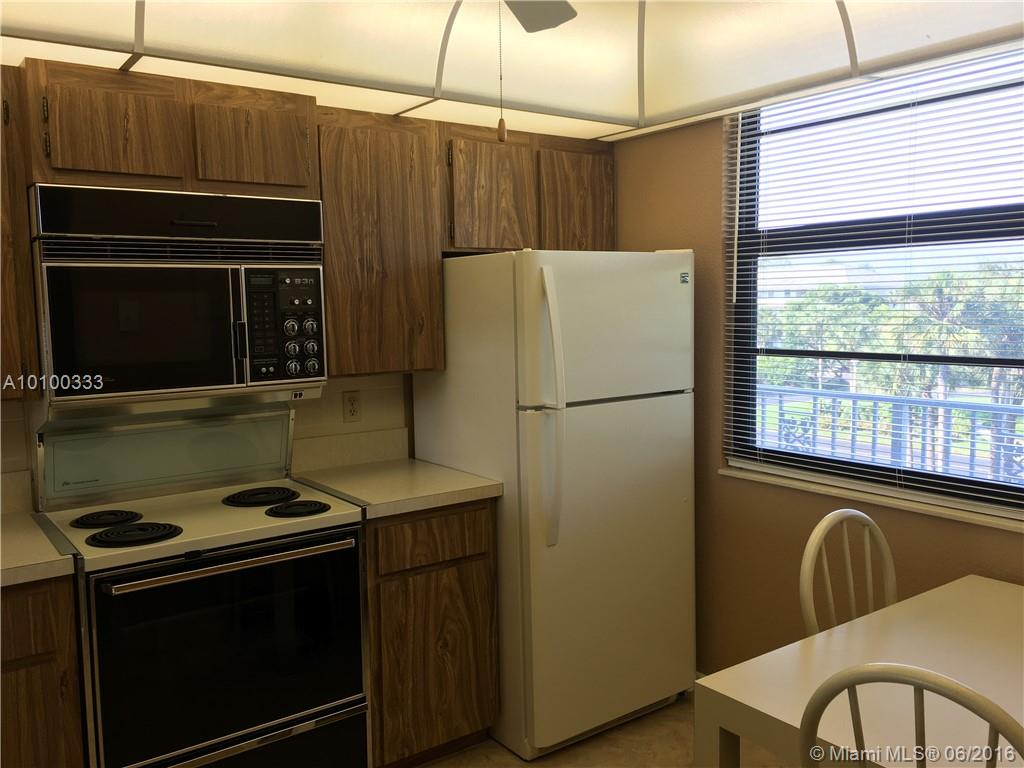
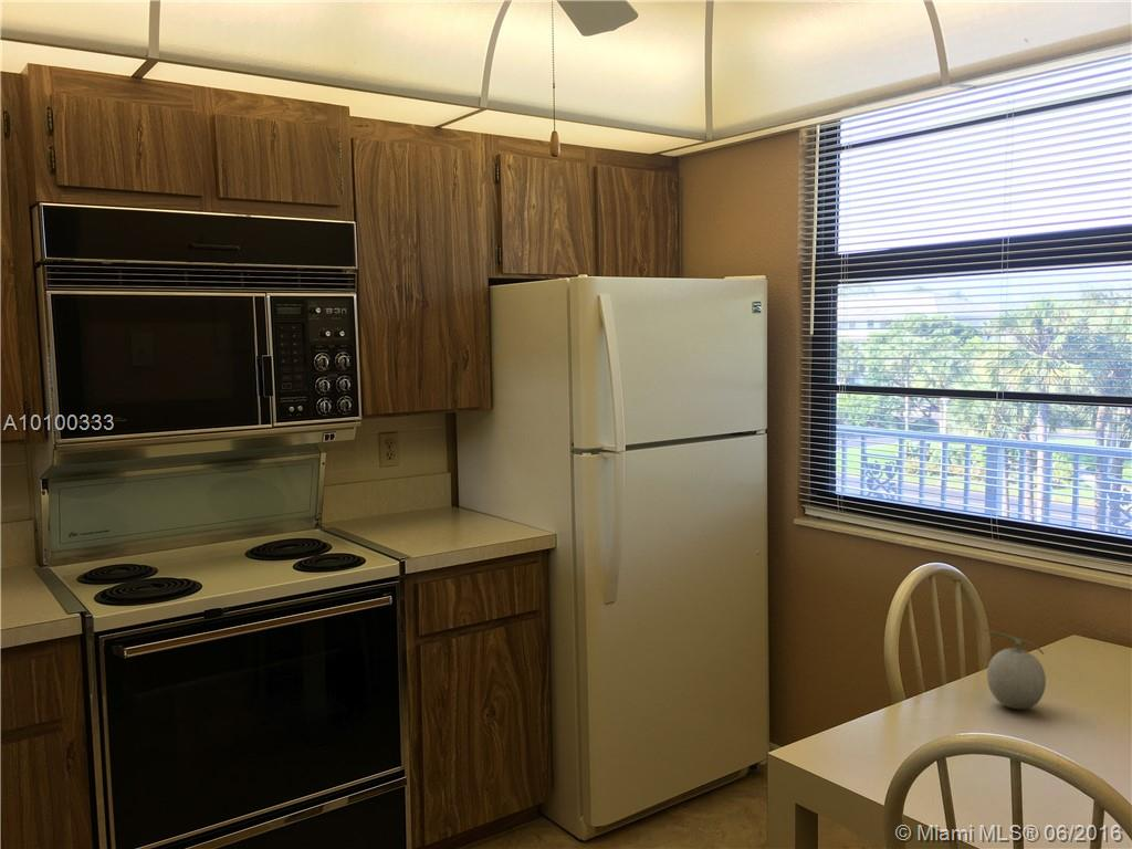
+ fruit (1017, 669)
